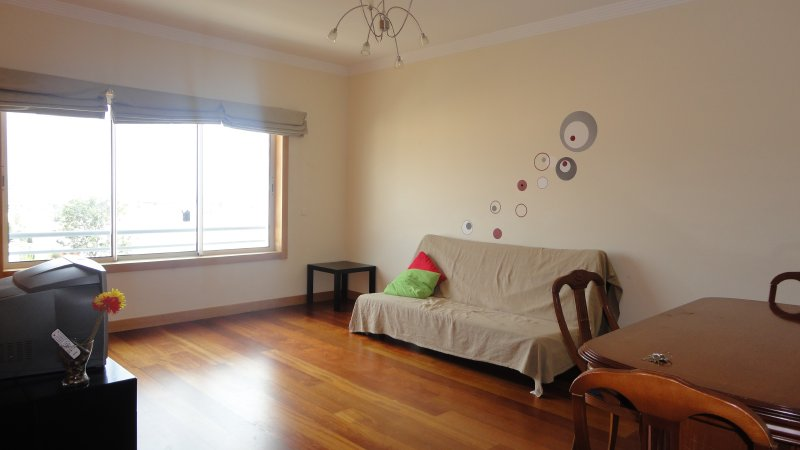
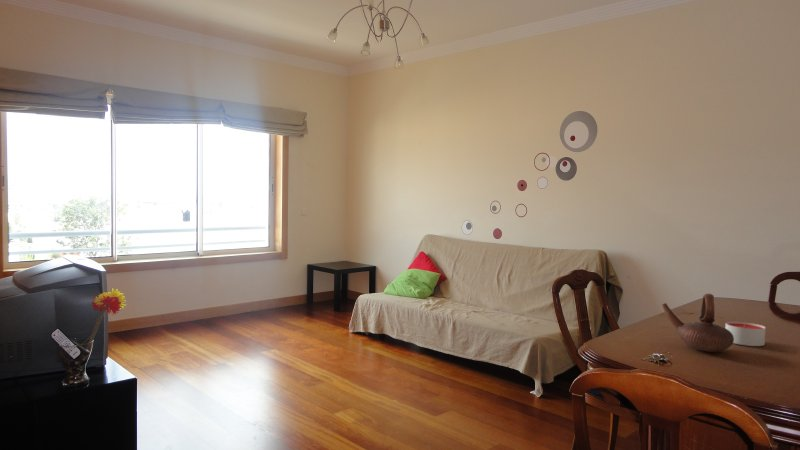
+ candle (744, 332)
+ teapot (696, 322)
